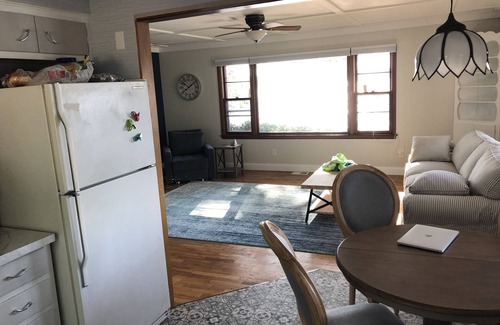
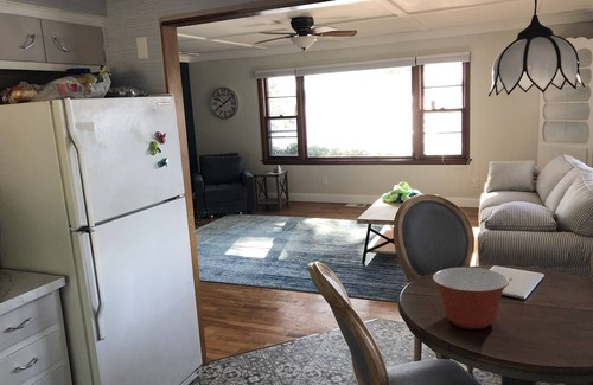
+ mixing bowl (470, 300)
